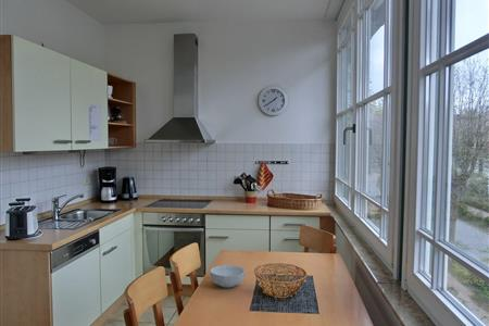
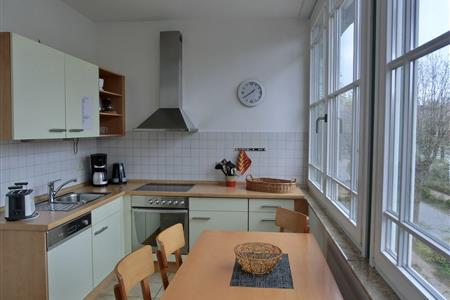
- cereal bowl (227, 277)
